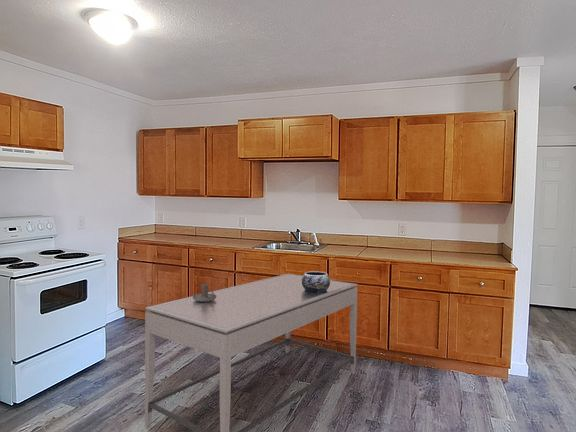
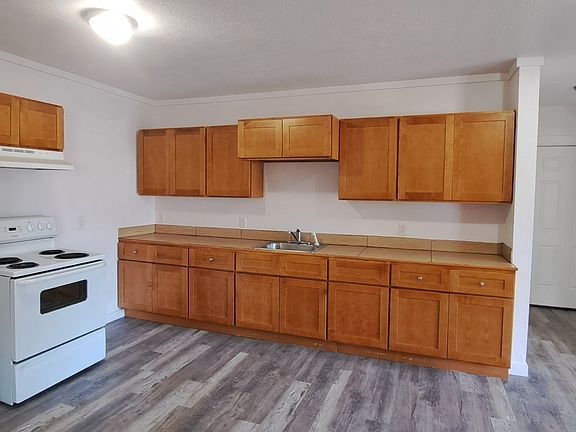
- candle holder (206, 292)
- decorative bowl (315, 281)
- dining table (265, 348)
